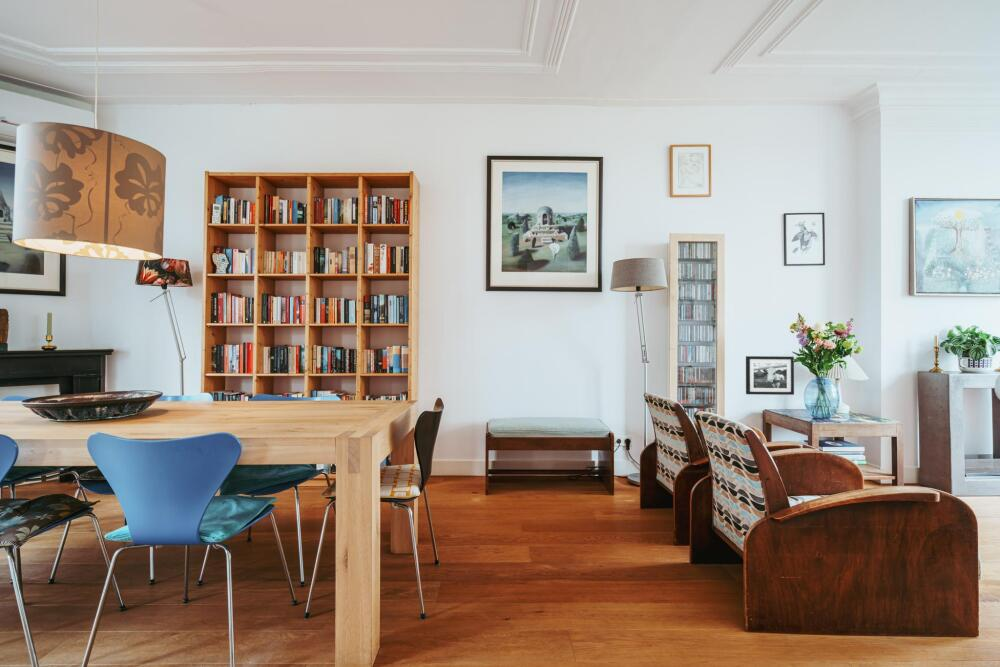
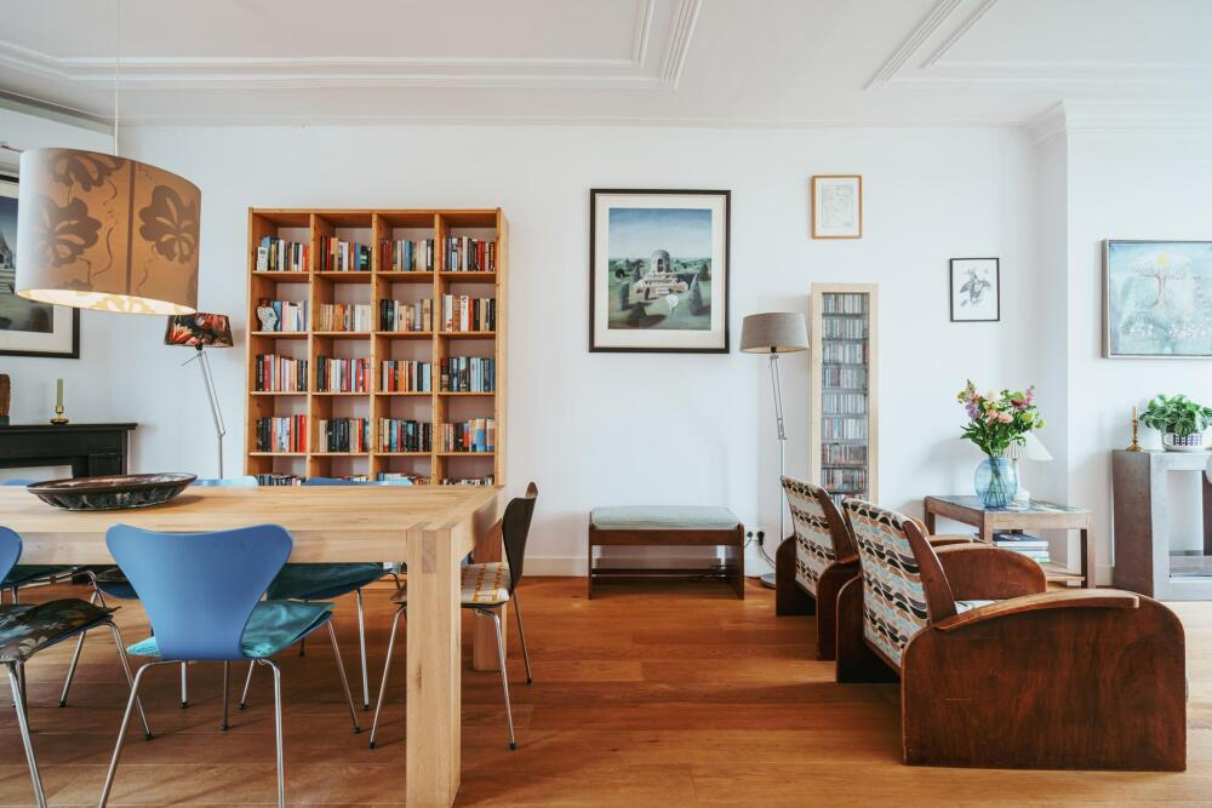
- picture frame (769, 375)
